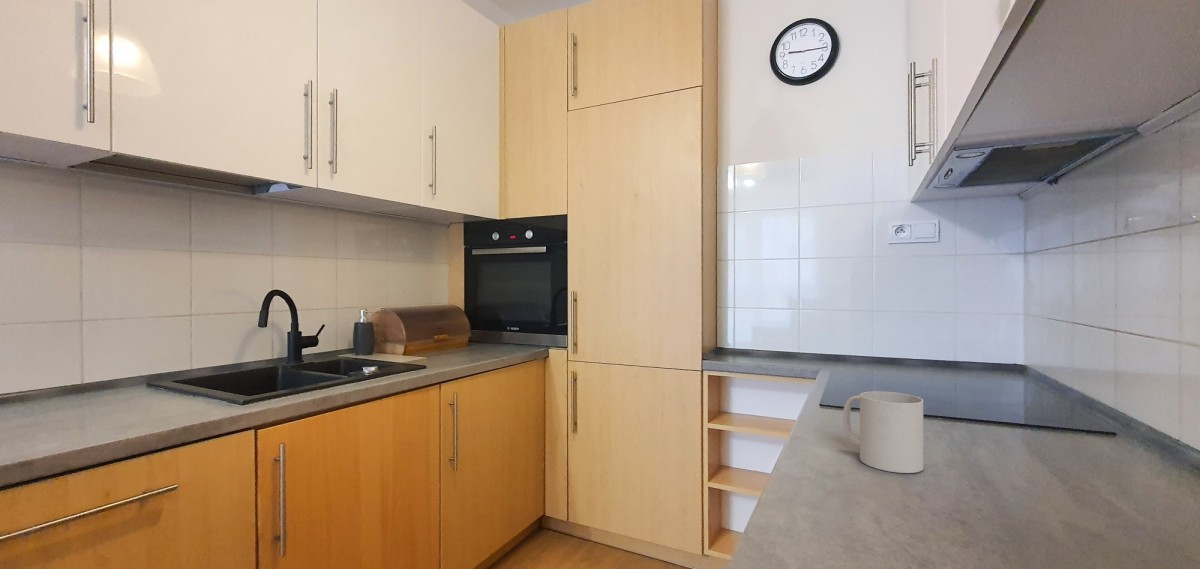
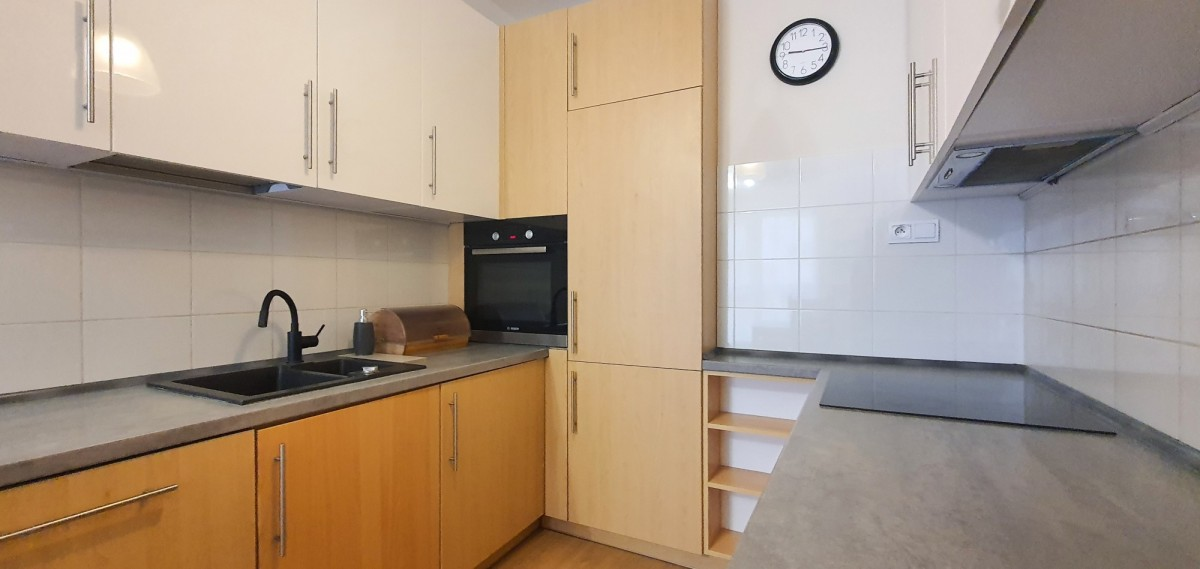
- mug (879, 426)
